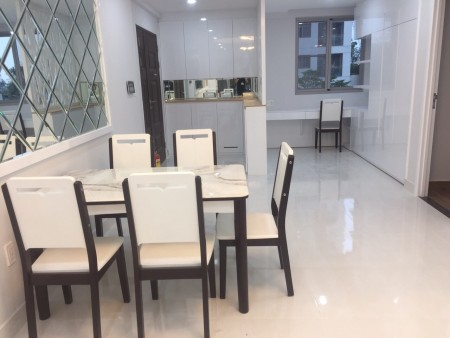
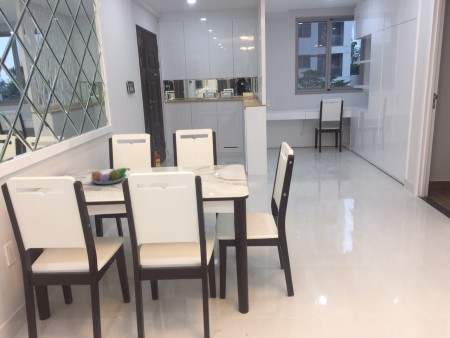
+ fruit bowl (109, 173)
